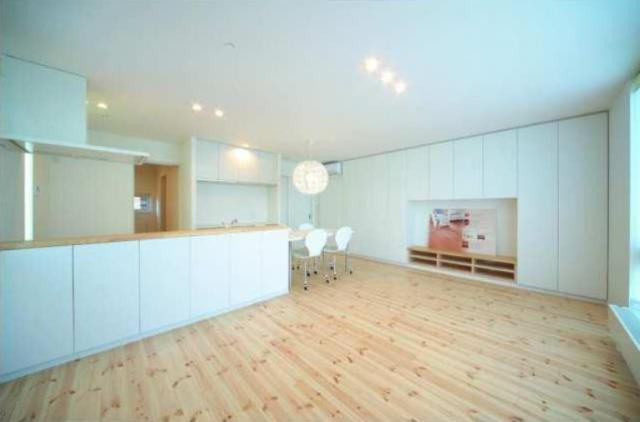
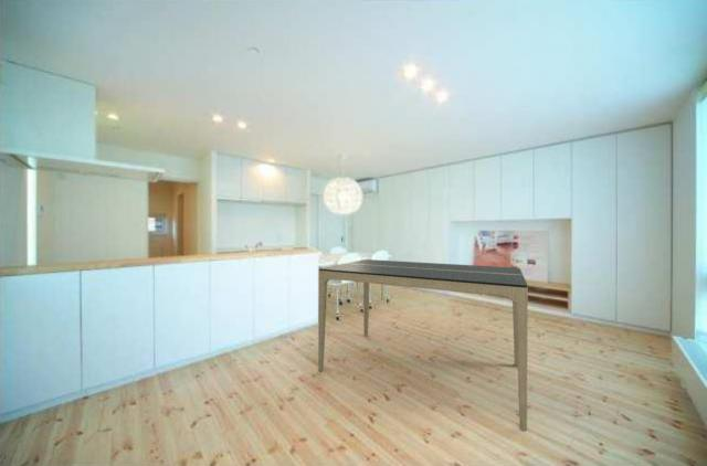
+ dining table (428, 288)
